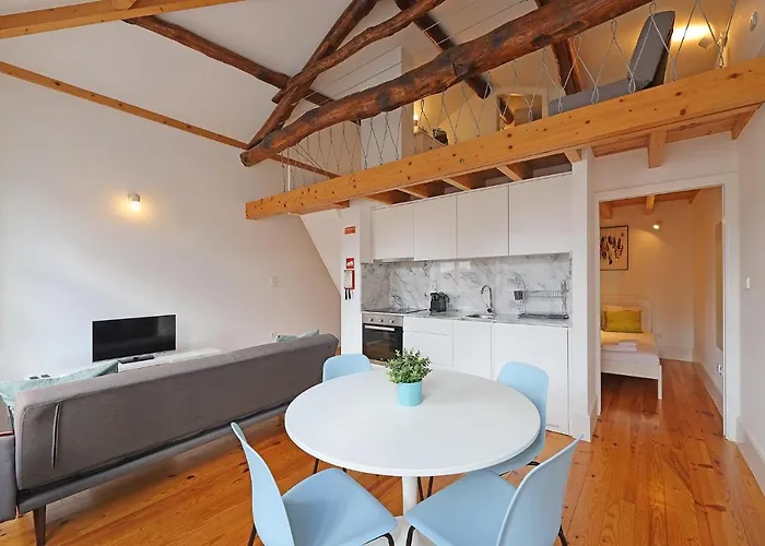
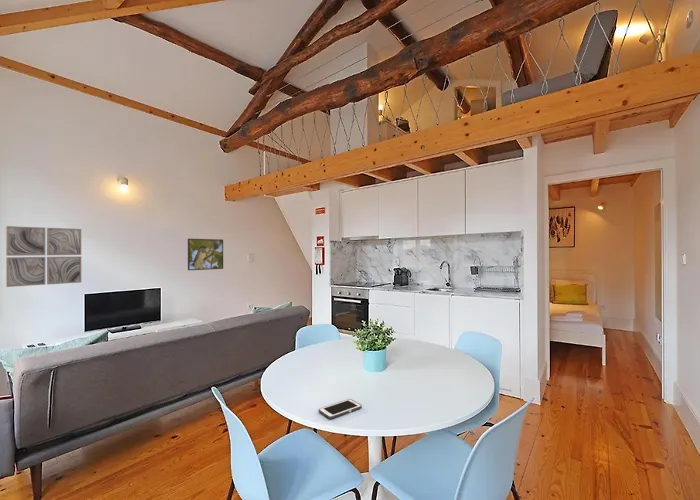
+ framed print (206, 254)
+ cell phone (340, 408)
+ wall art (47, 257)
